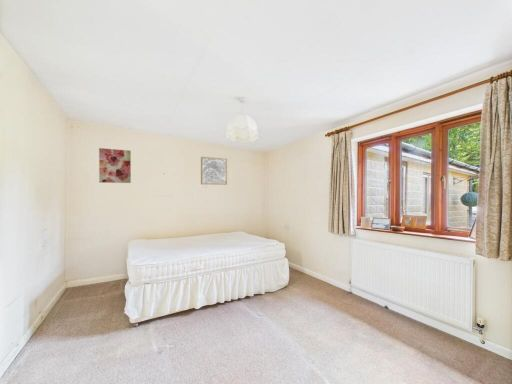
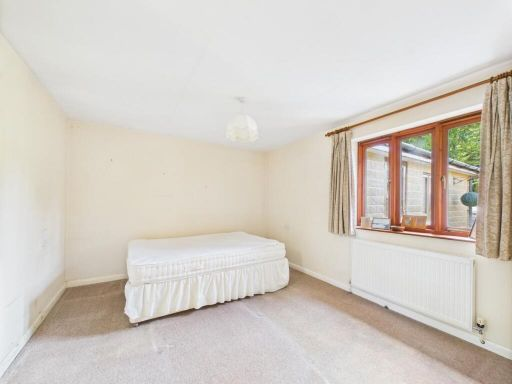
- wall art (214, 171)
- wall art (115, 166)
